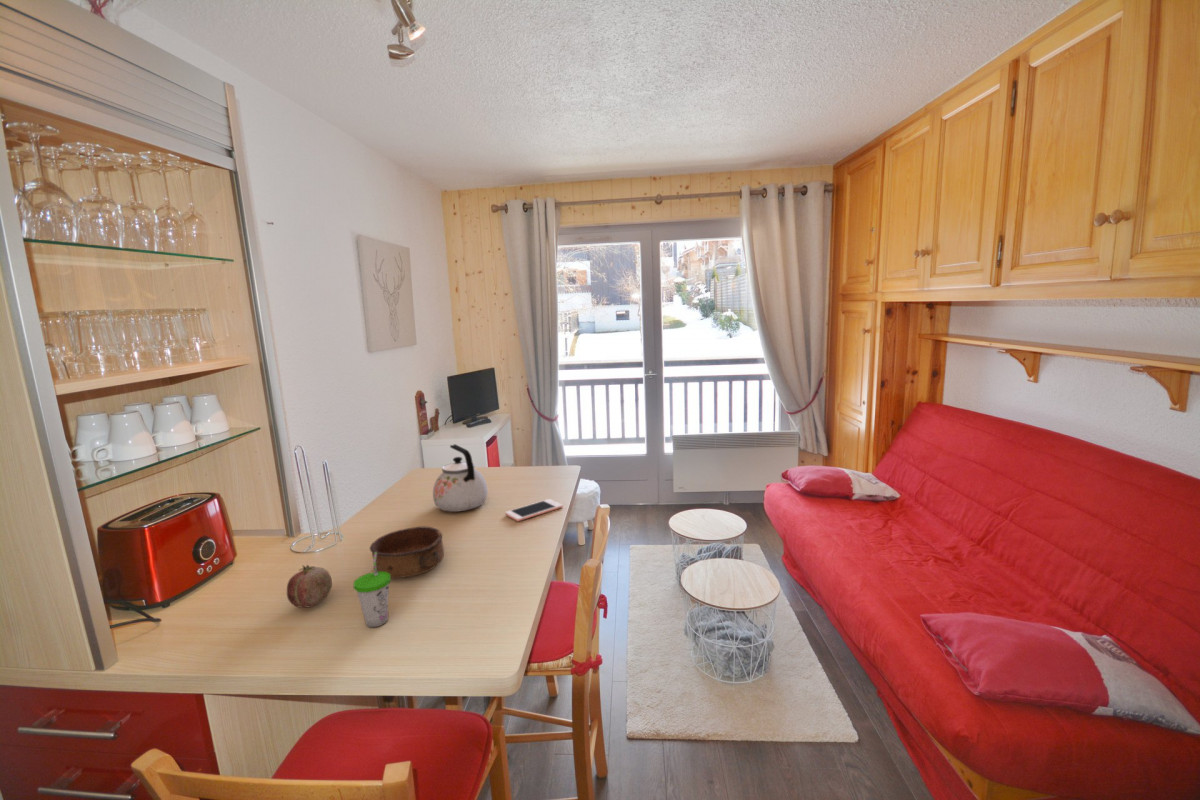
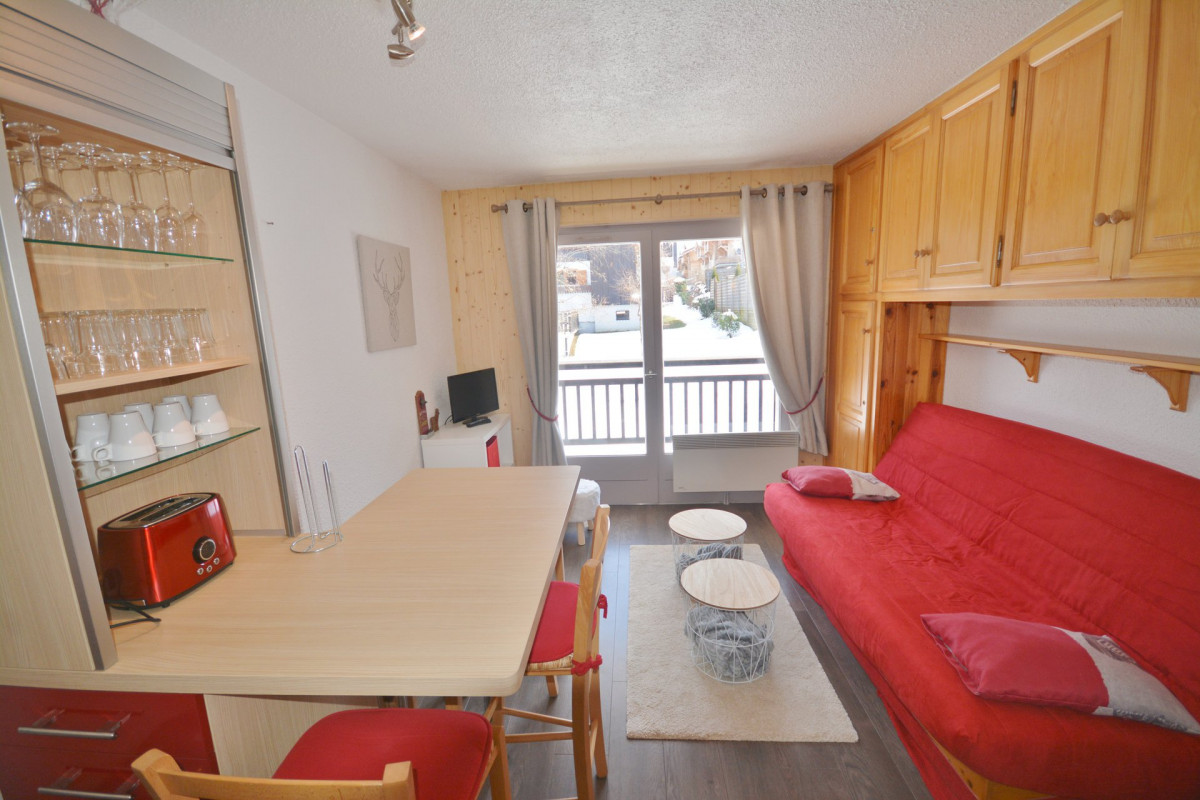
- fruit (309, 585)
- kettle (458, 476)
- cup (373, 591)
- bowl (408, 553)
- cell phone (534, 509)
